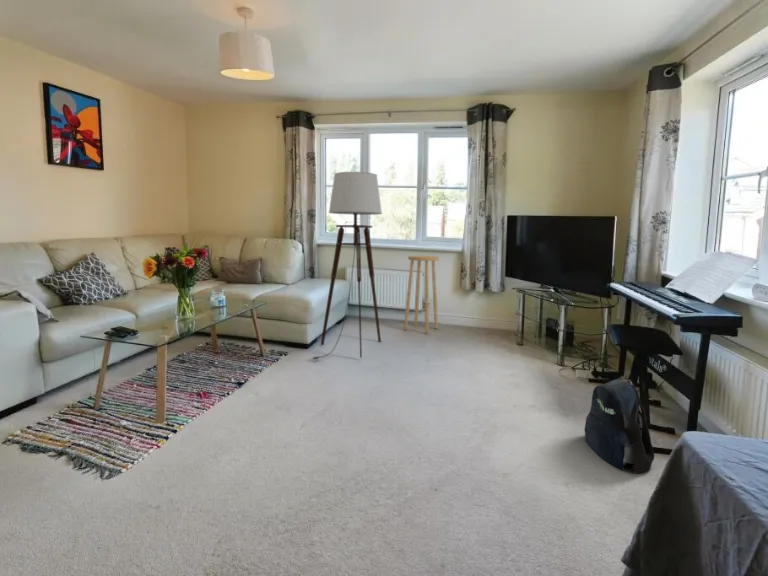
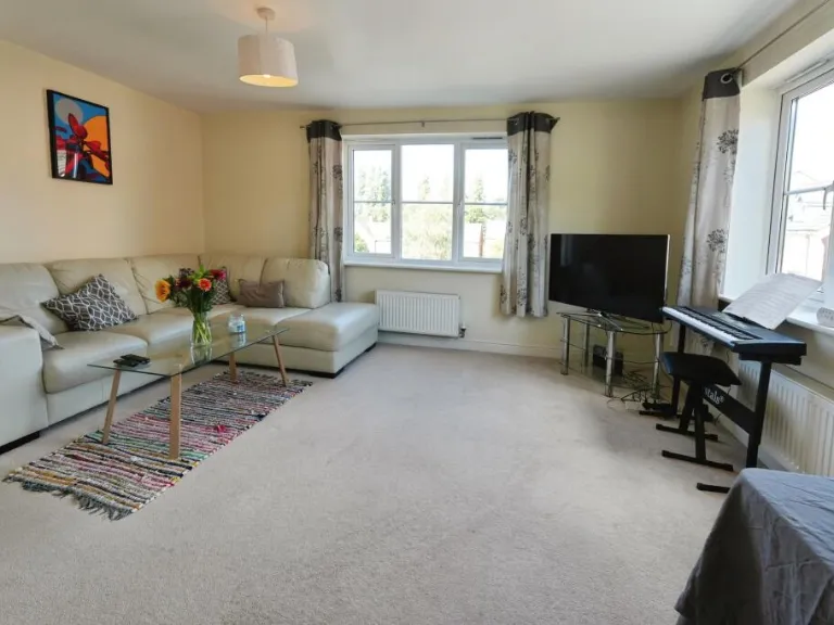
- stool (425, 293)
- floor lamp (352, 267)
- backpack (619, 416)
